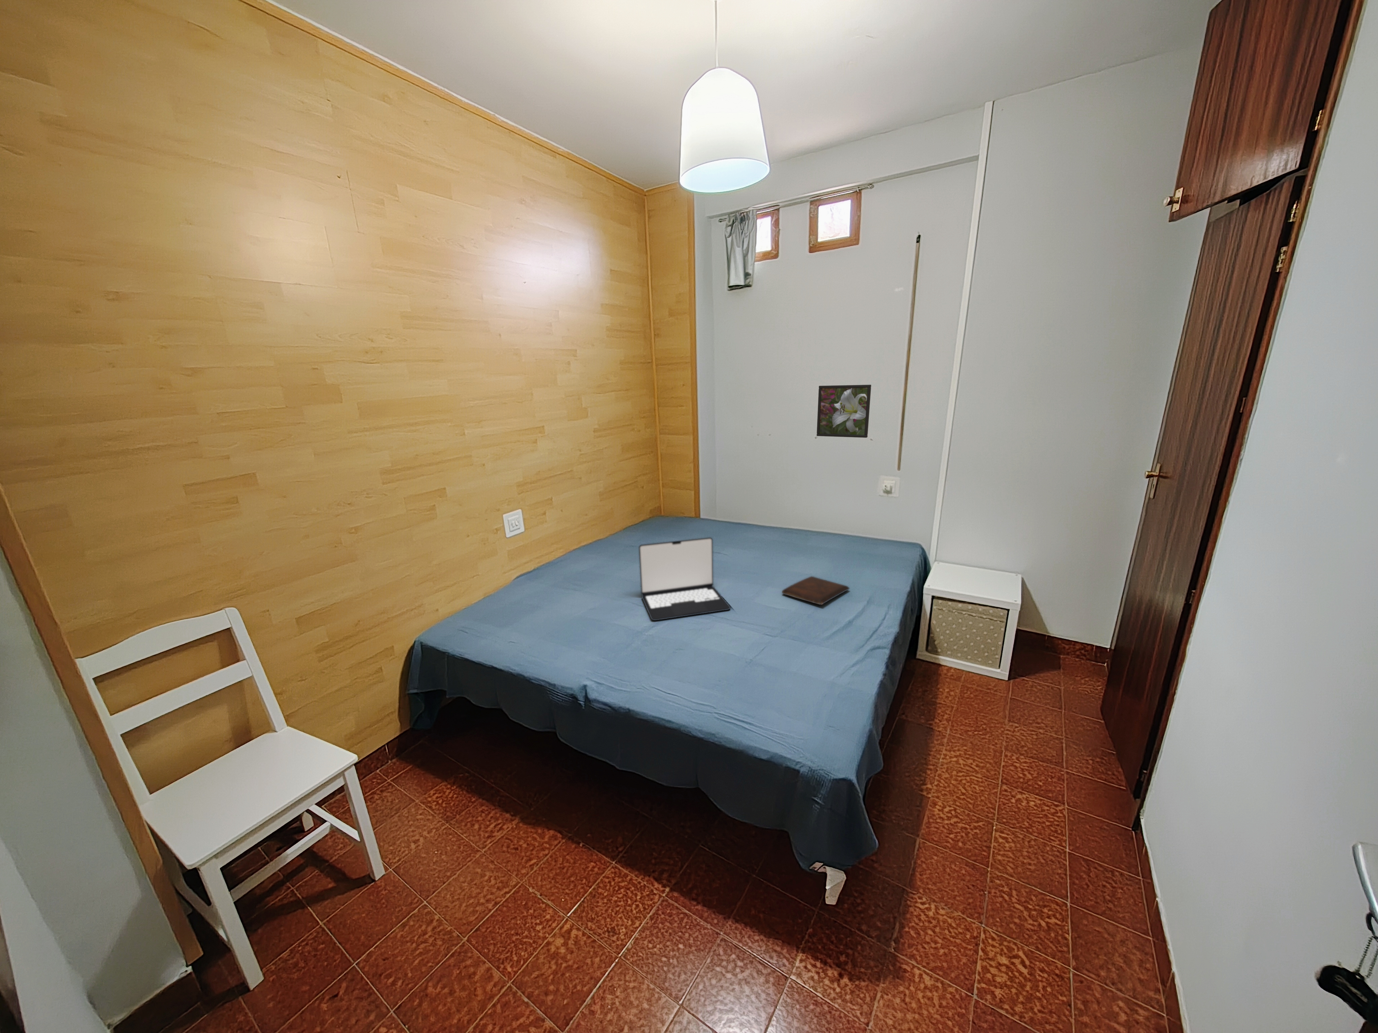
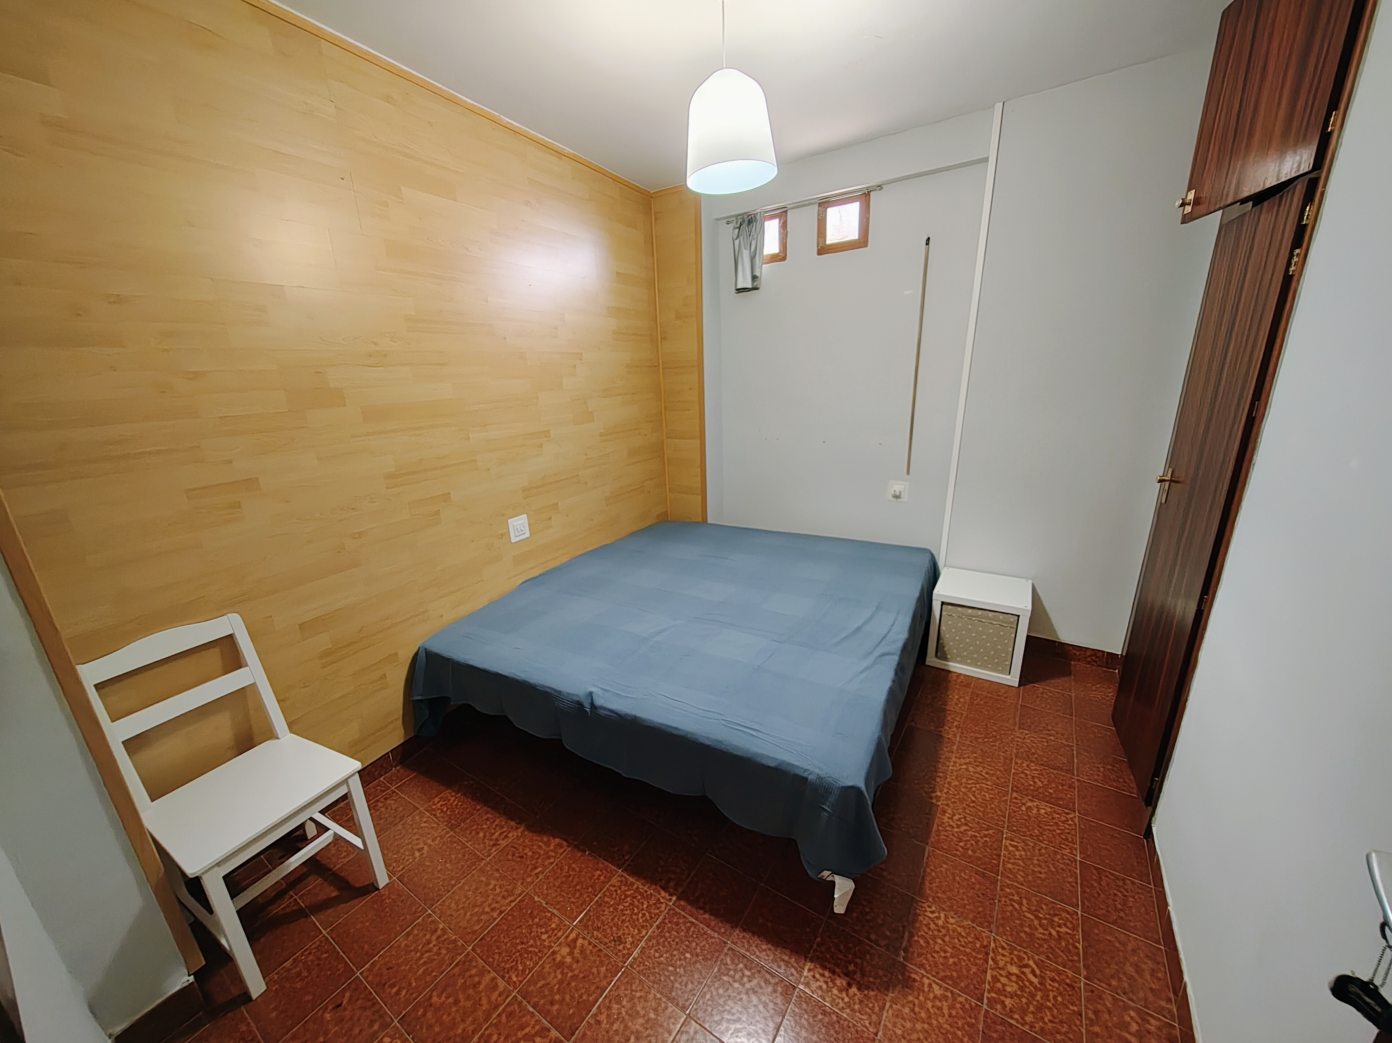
- book (816, 589)
- laptop (684, 576)
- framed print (843, 411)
